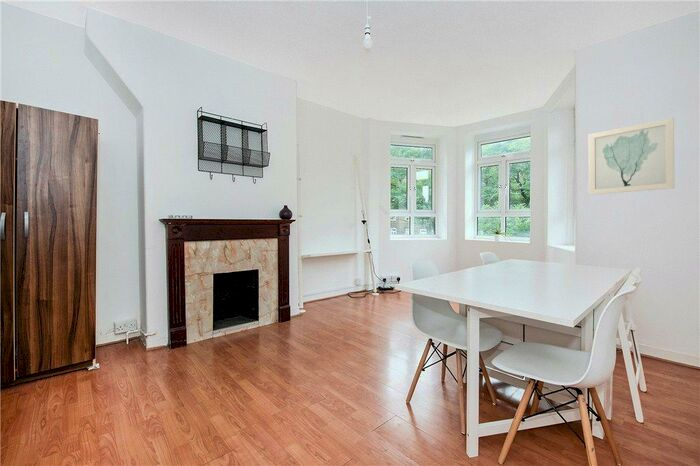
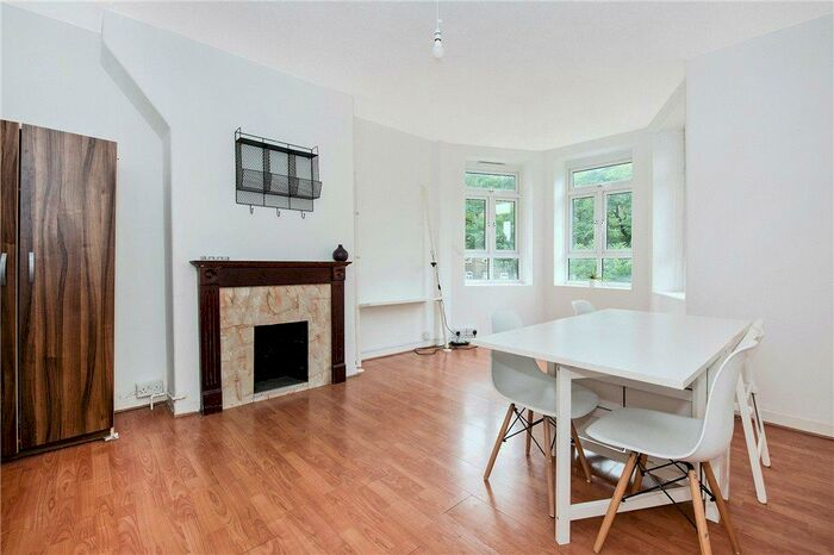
- wall art (628, 159)
